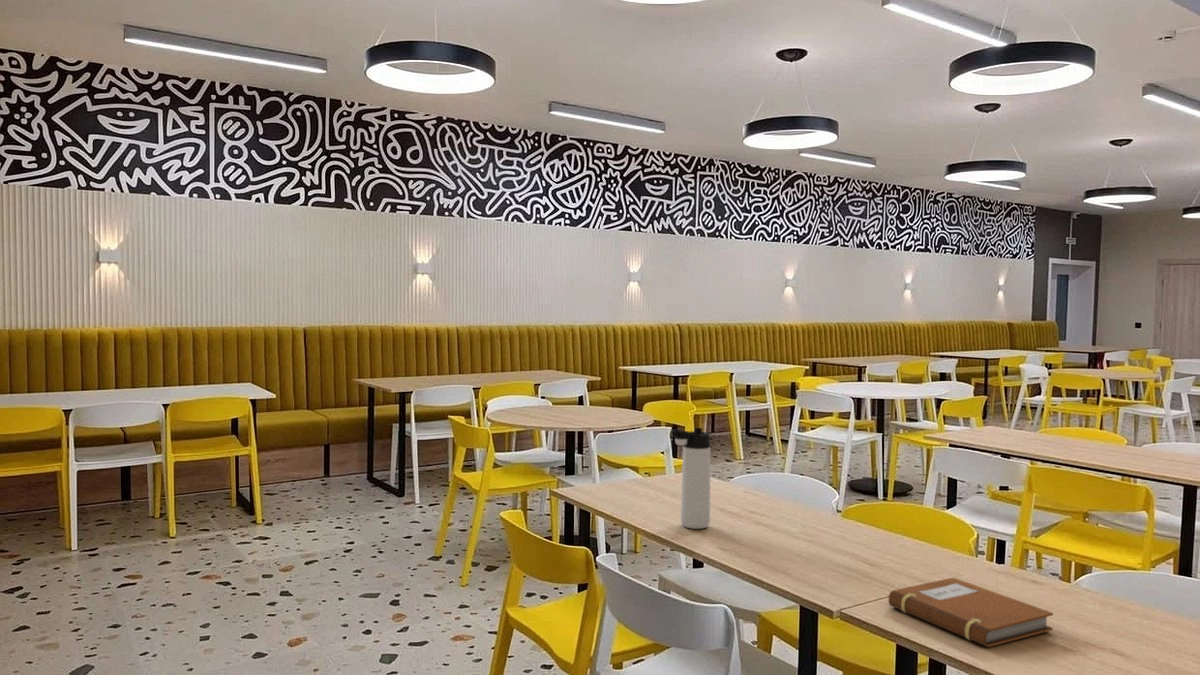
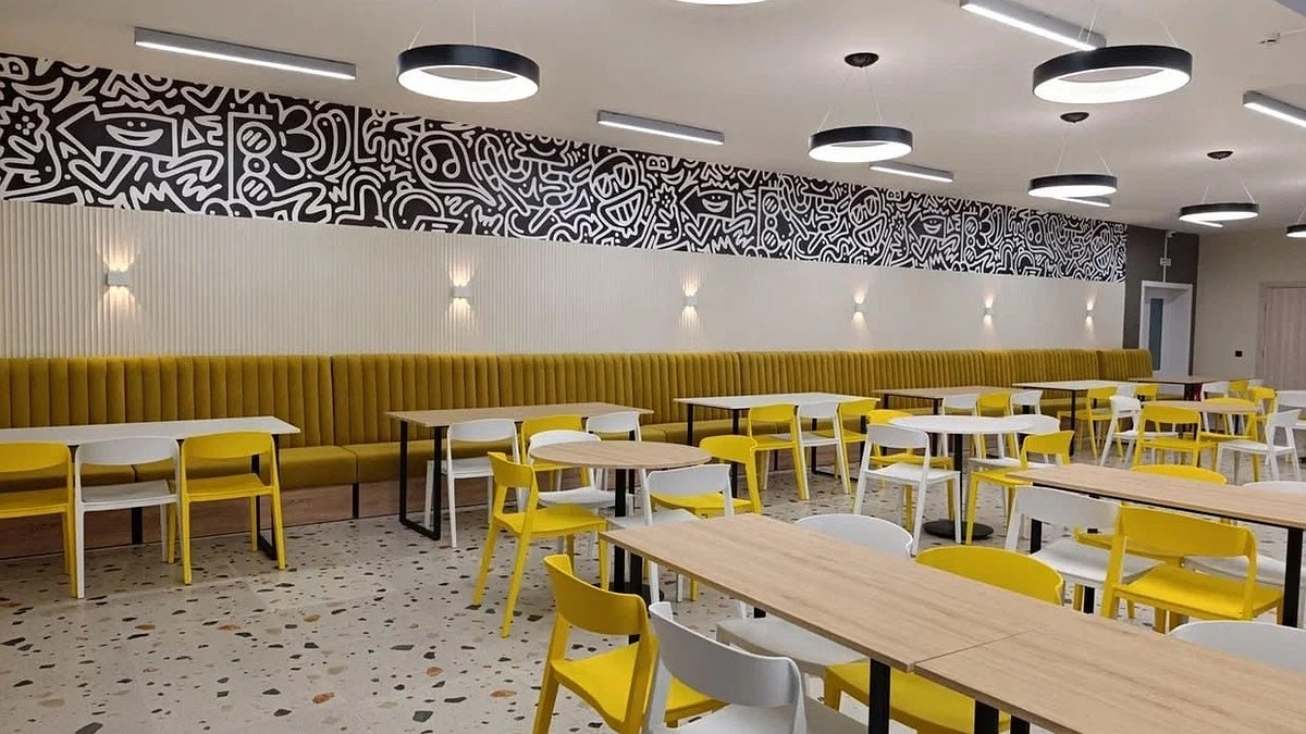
- thermos bottle (690, 477)
- notebook (964, 608)
